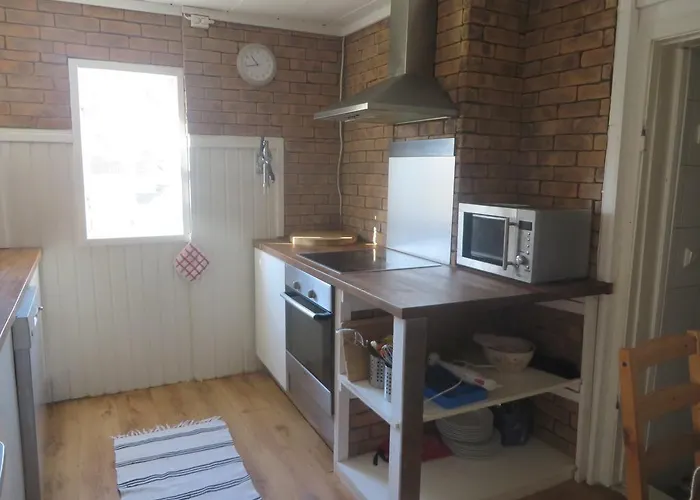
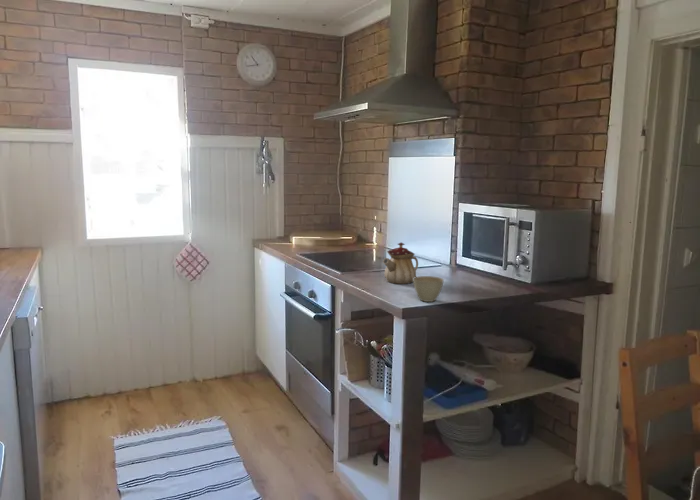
+ teapot (402, 261)
+ flower pot (427, 289)
